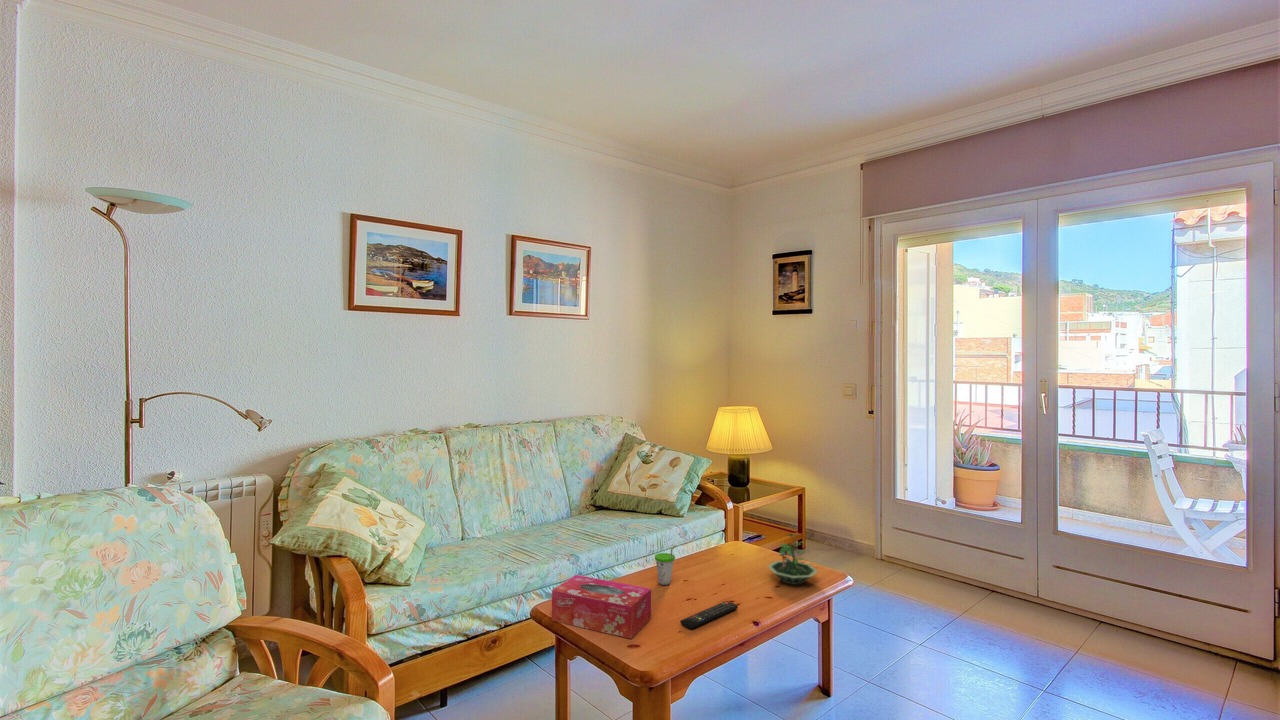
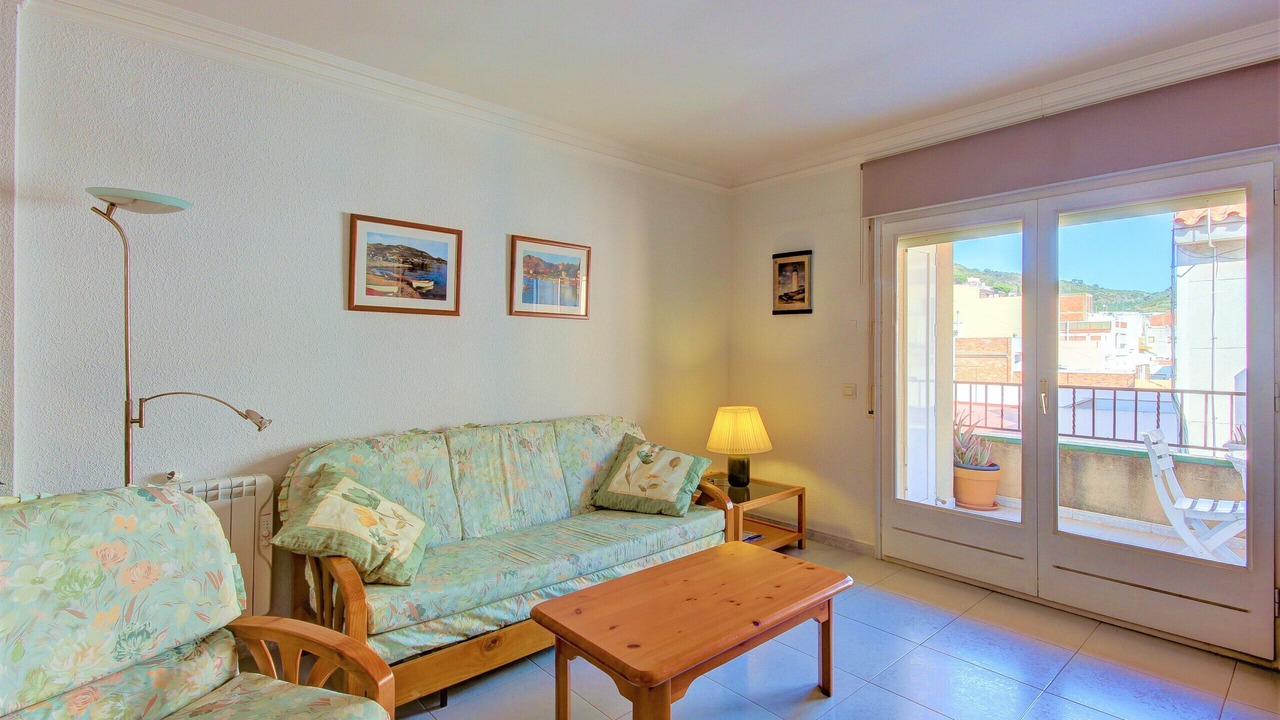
- cup (664, 563)
- tissue box (601, 604)
- terrarium (794, 542)
- remote control (710, 614)
